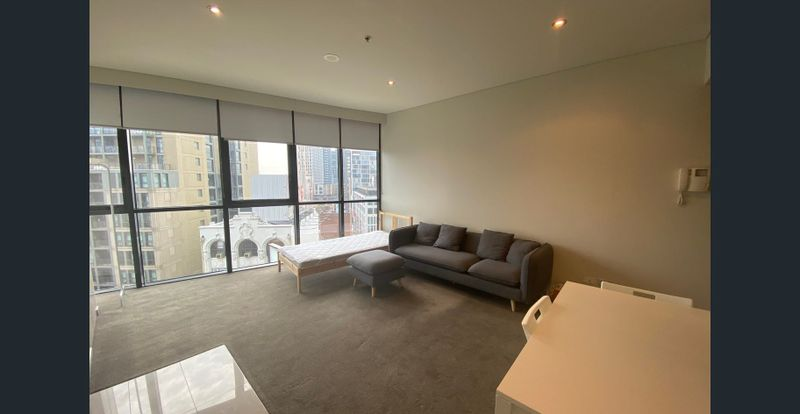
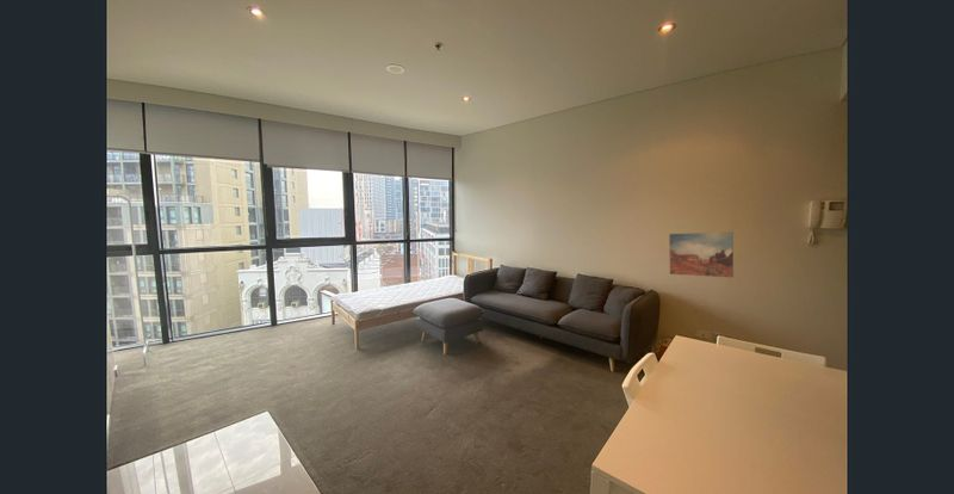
+ wall art (699, 254)
